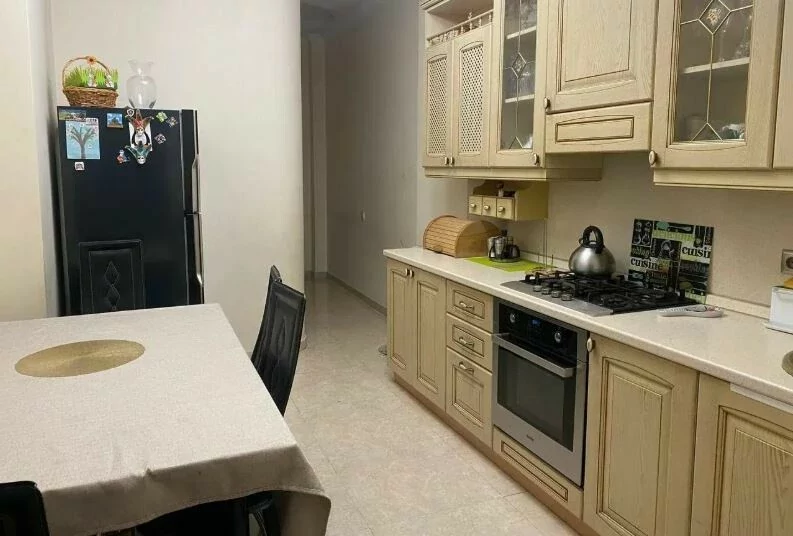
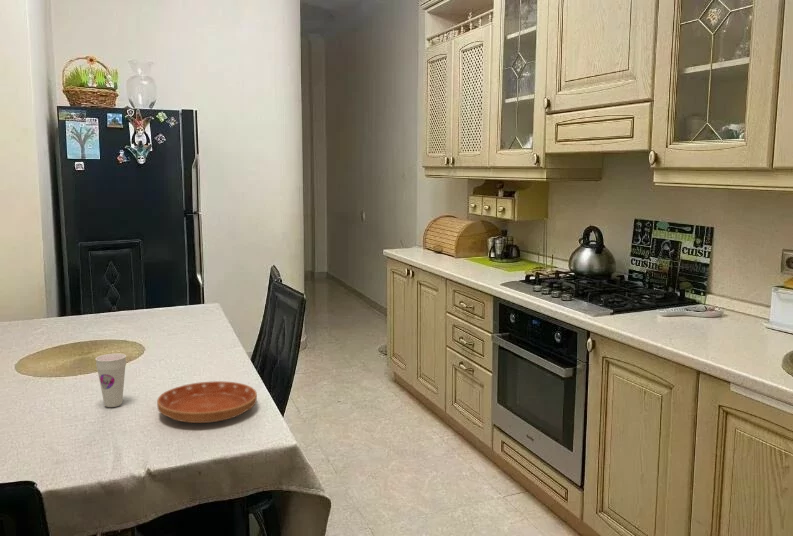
+ cup (112, 380)
+ saucer (208, 402)
